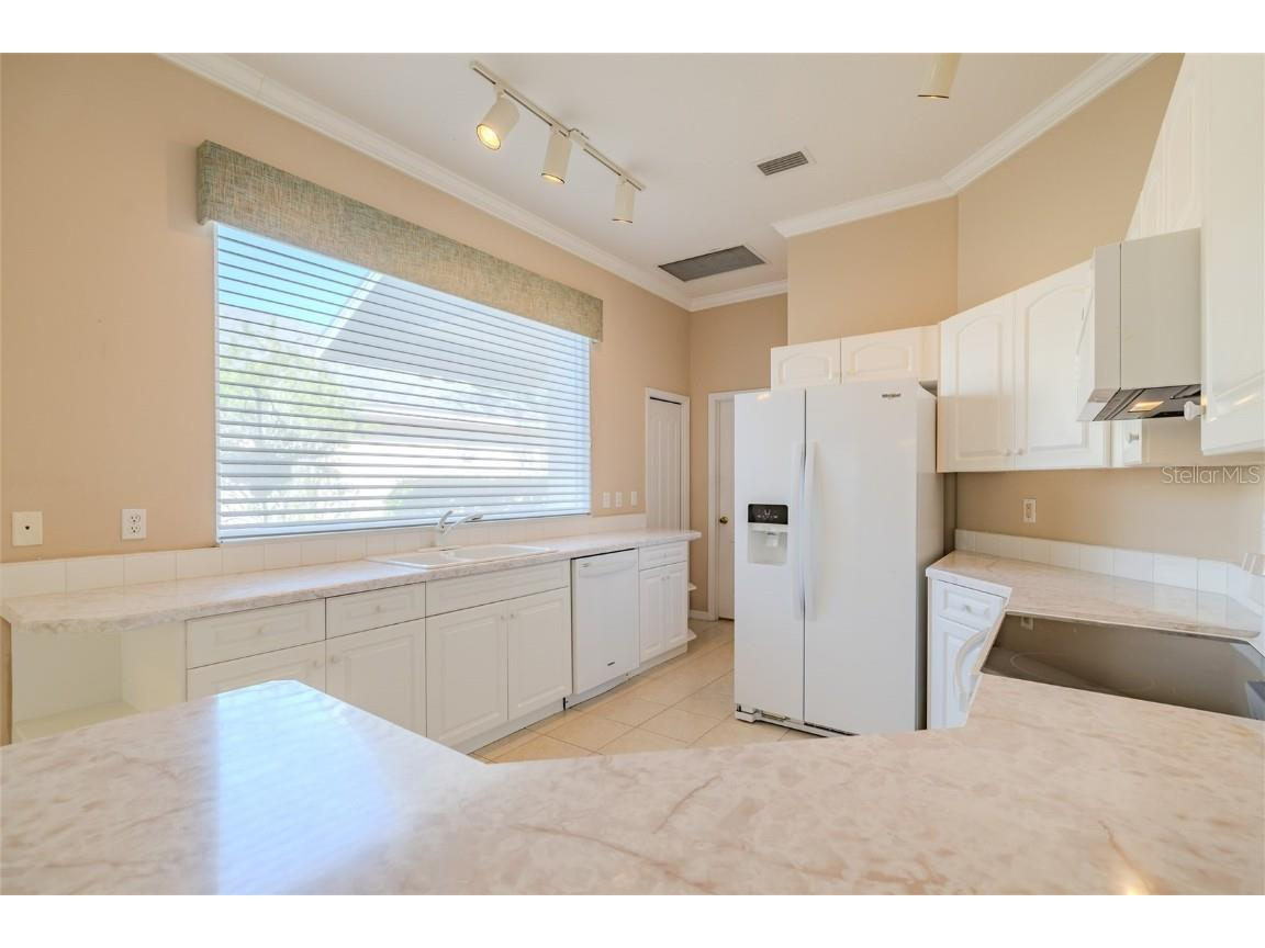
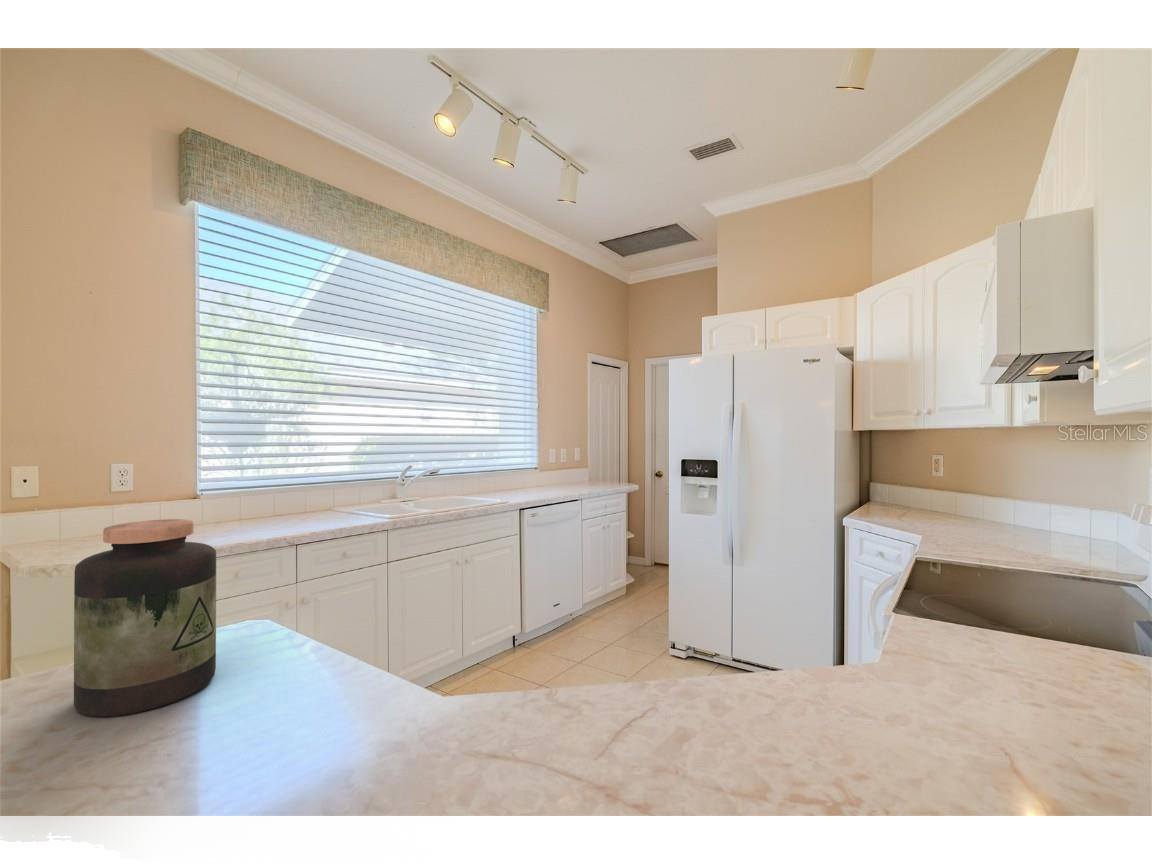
+ jar (149, 606)
